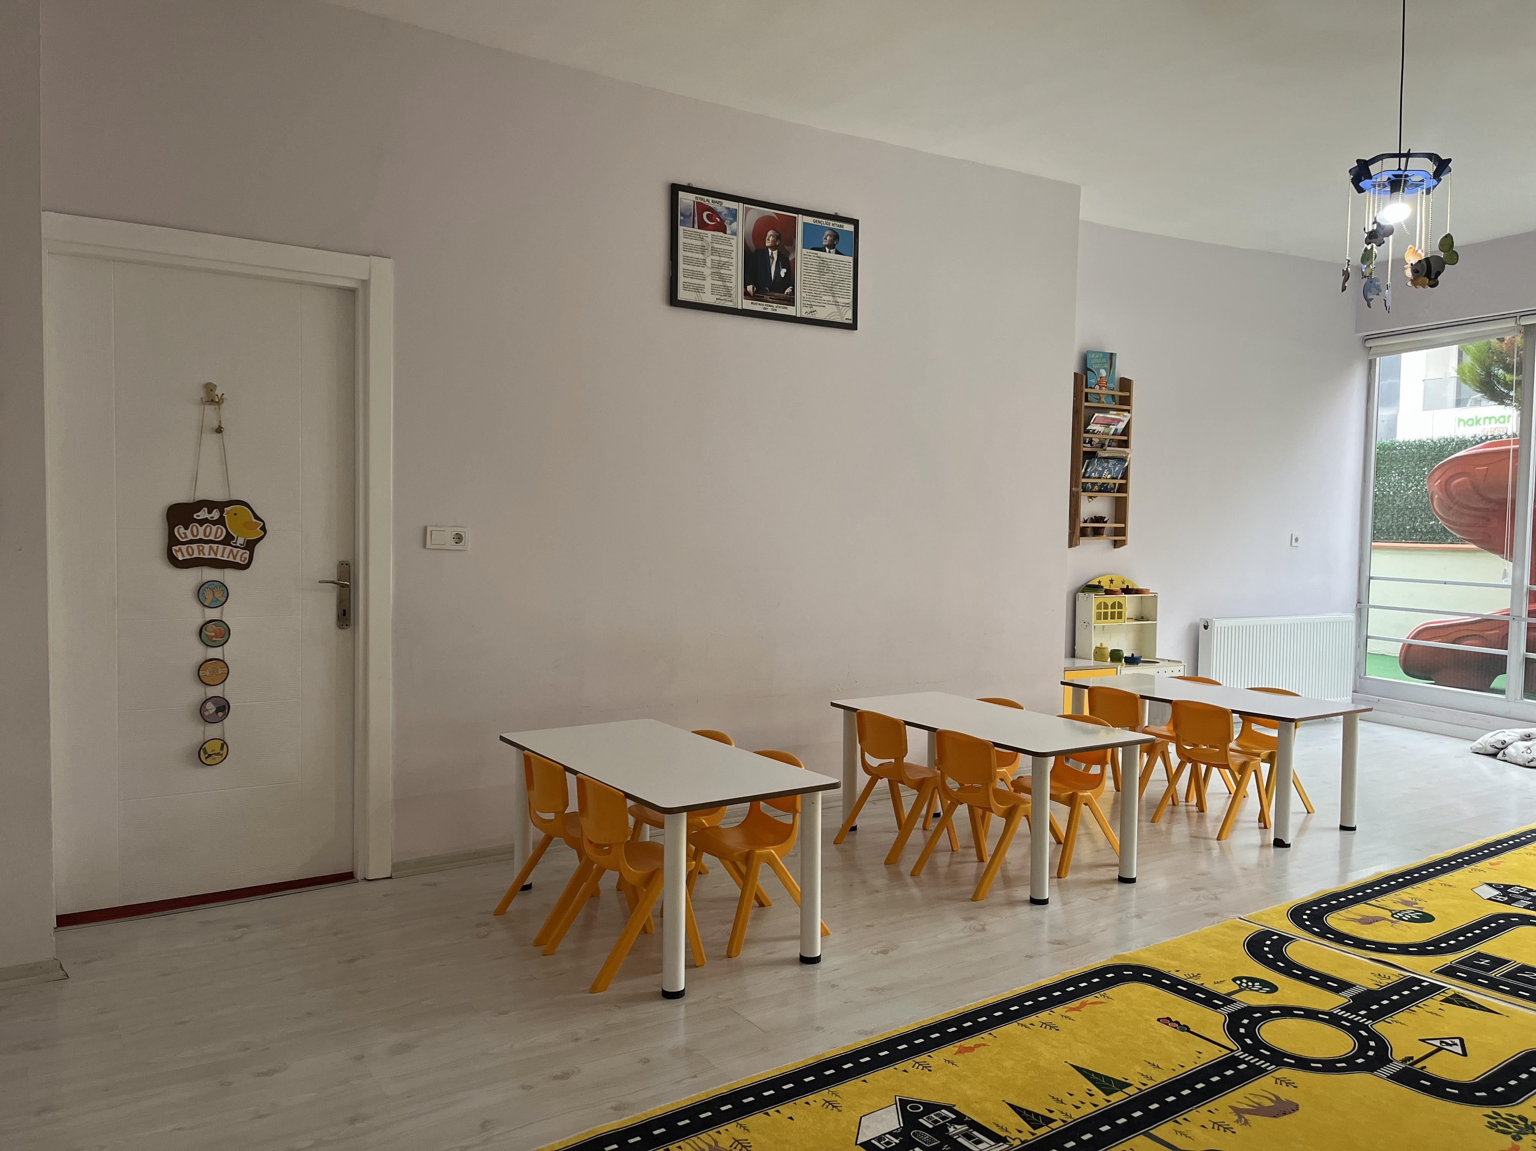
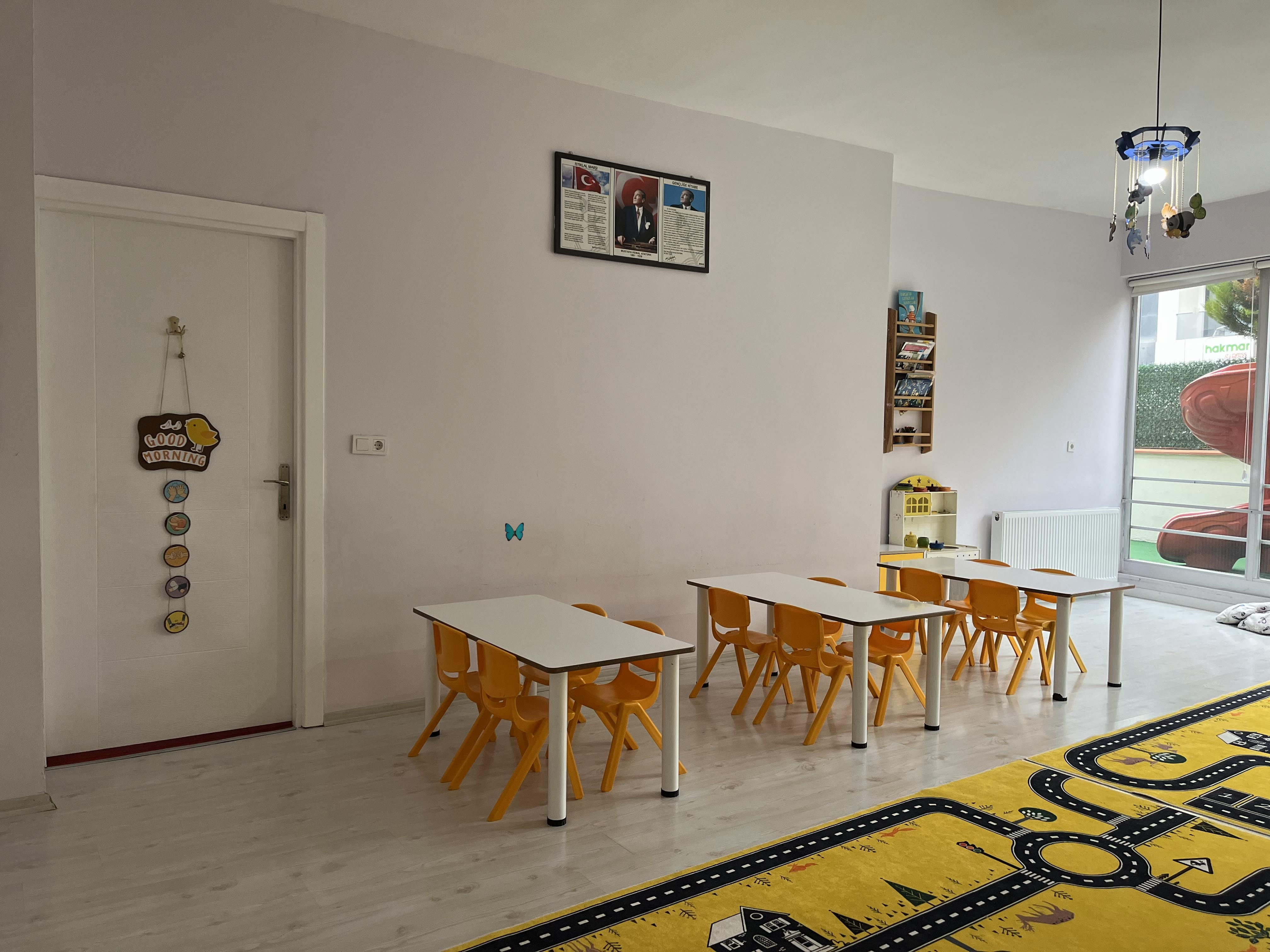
+ decorative butterfly (515, 532)
